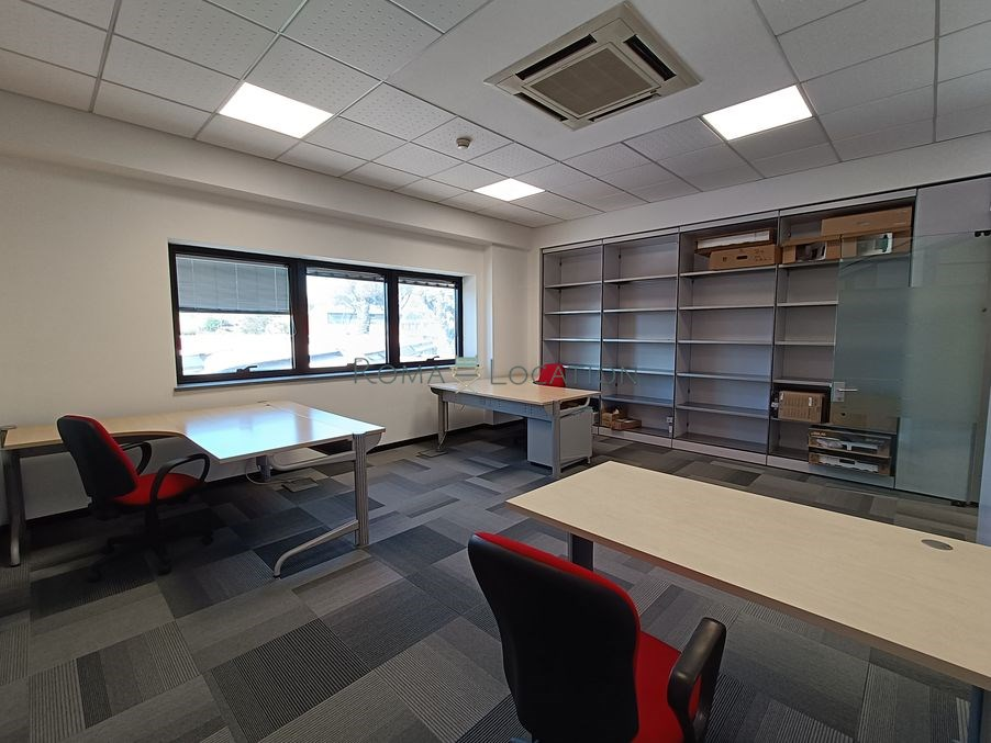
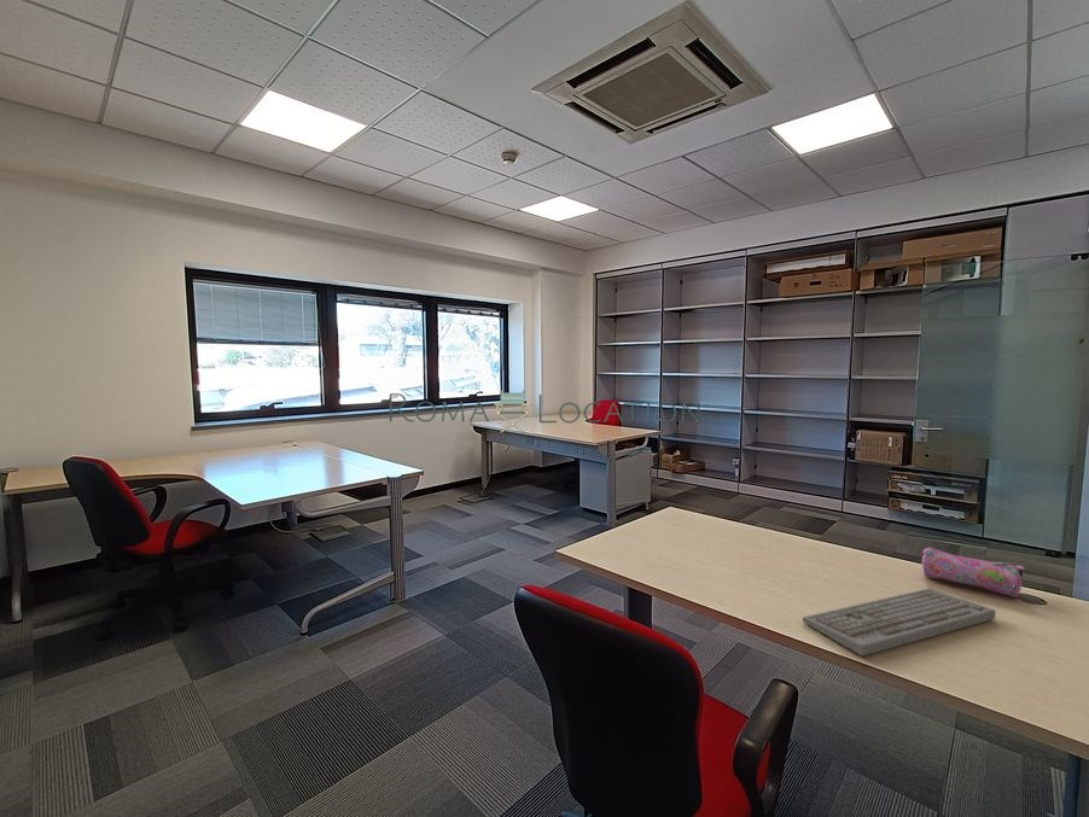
+ pencil case (969, 570)
+ keyboard (898, 615)
